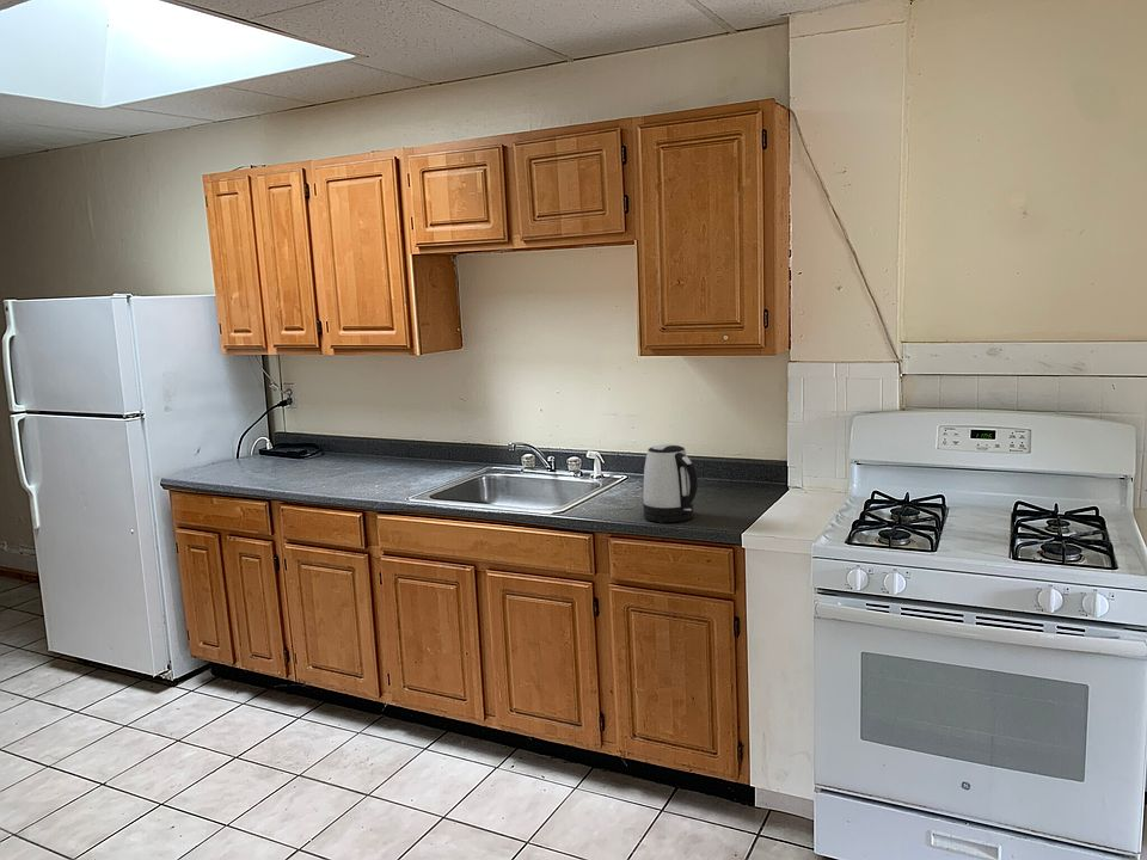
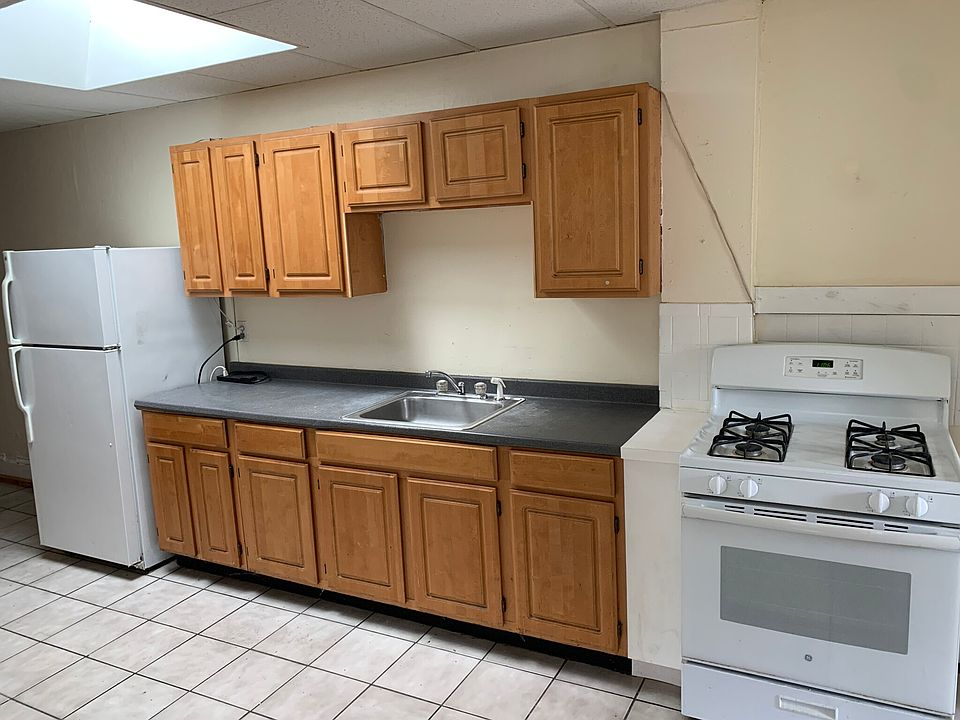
- kettle (671, 481)
